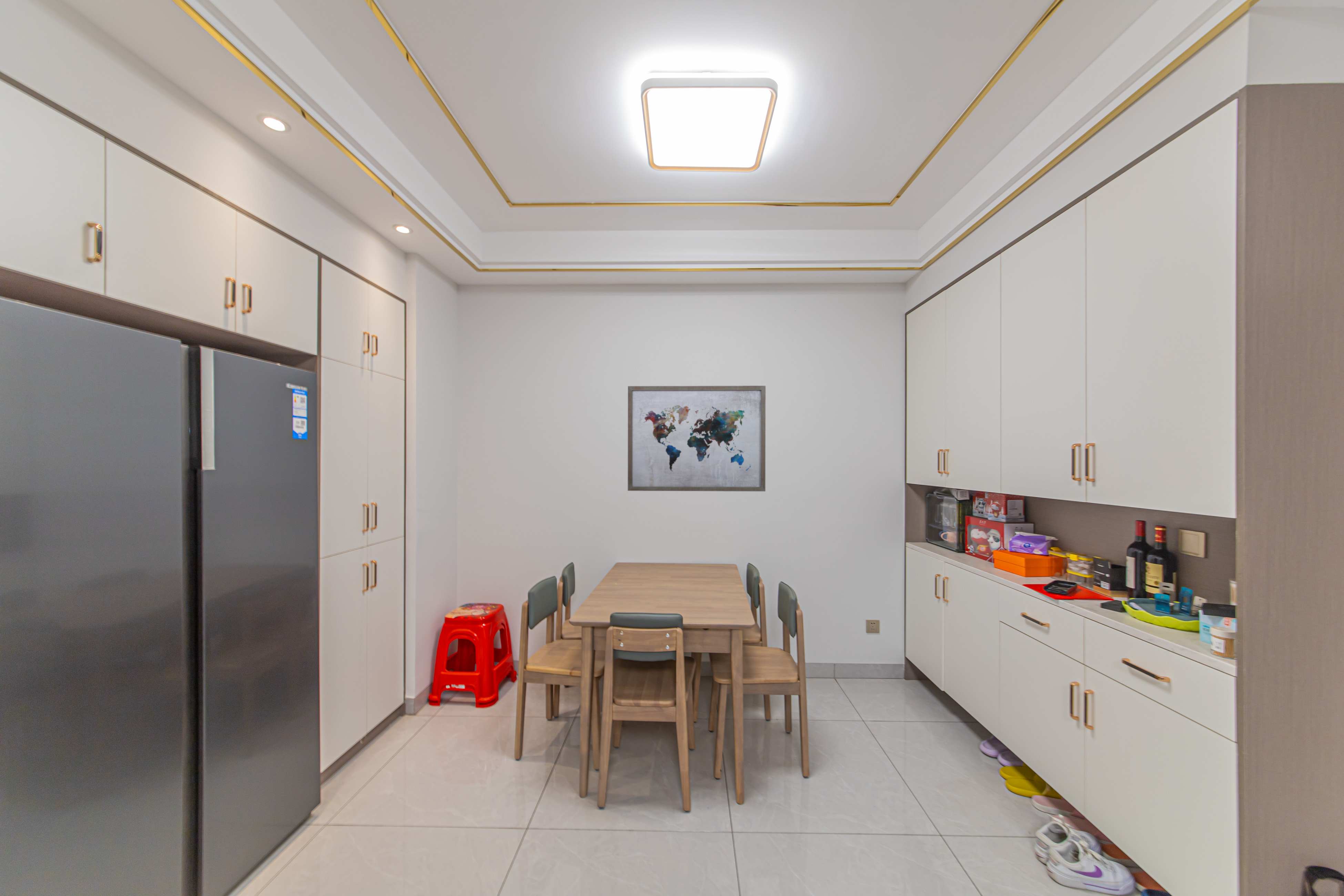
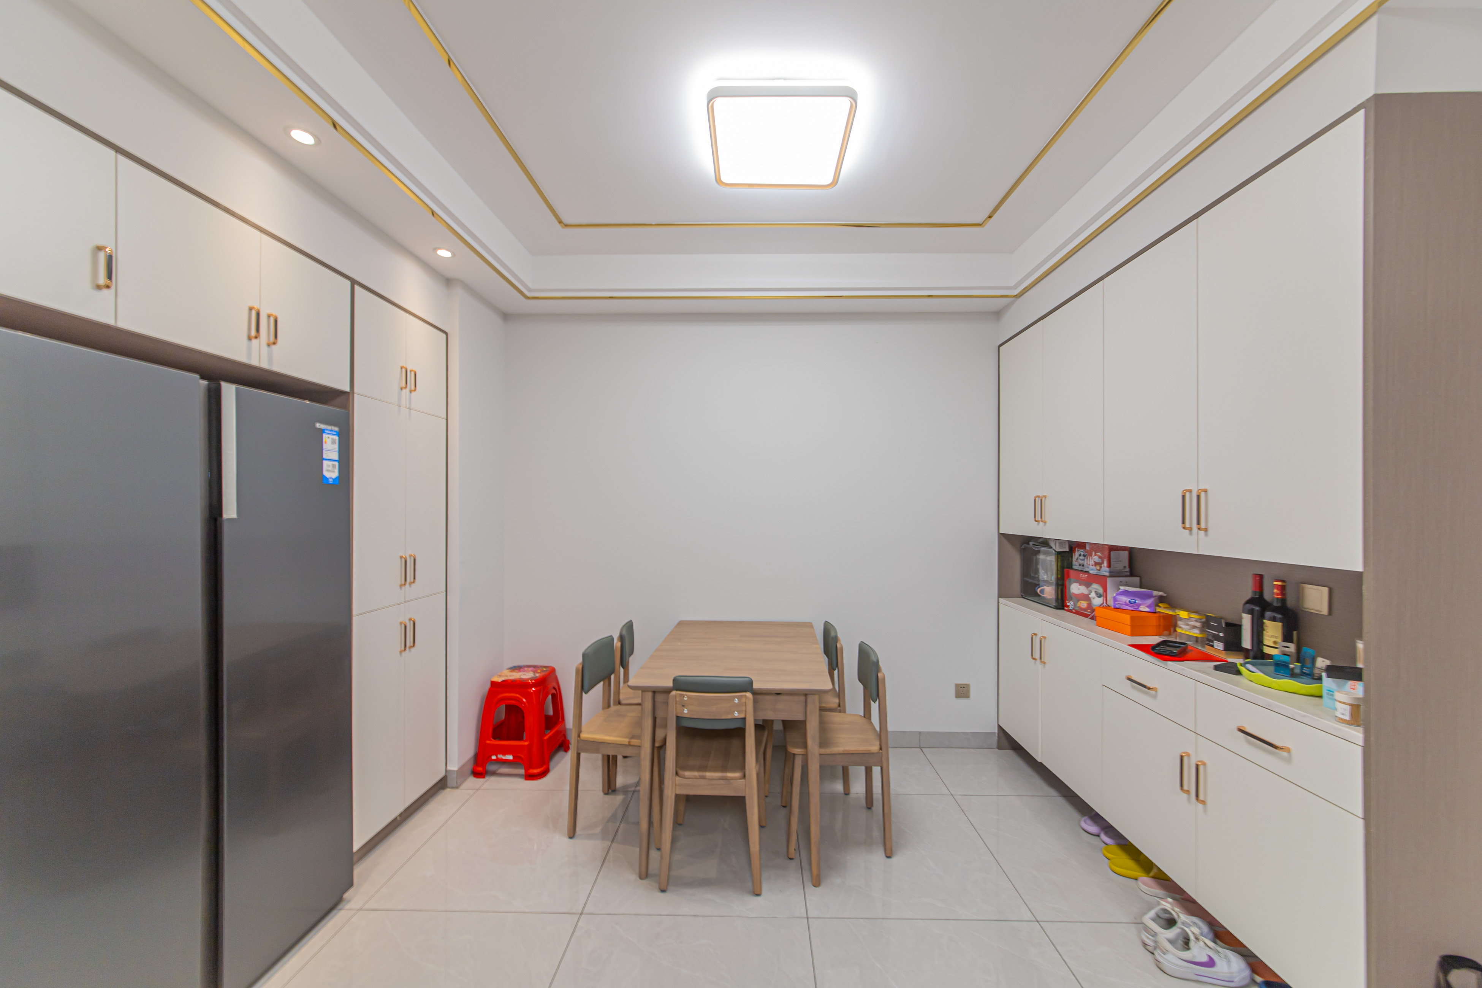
- wall art (696, 438)
